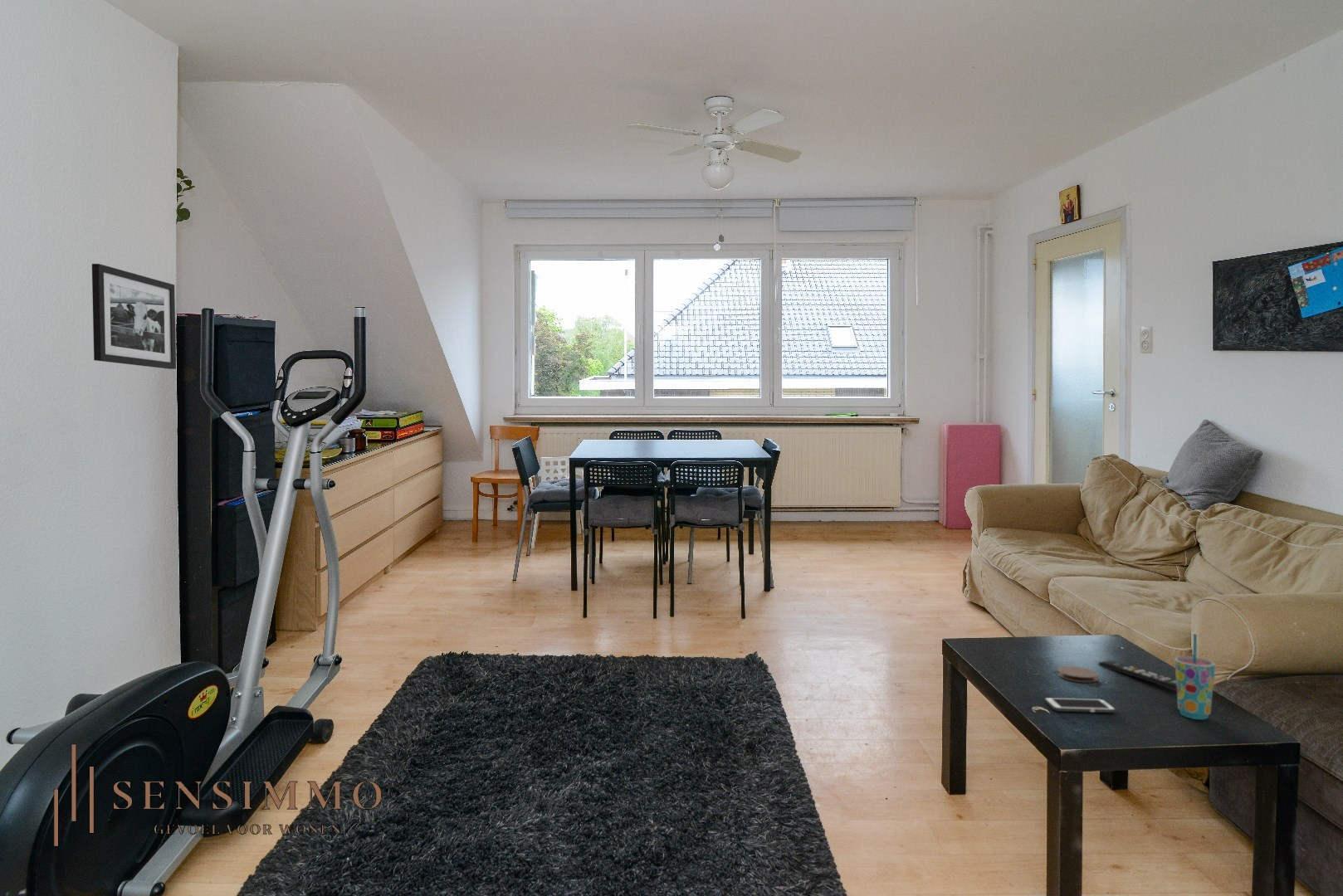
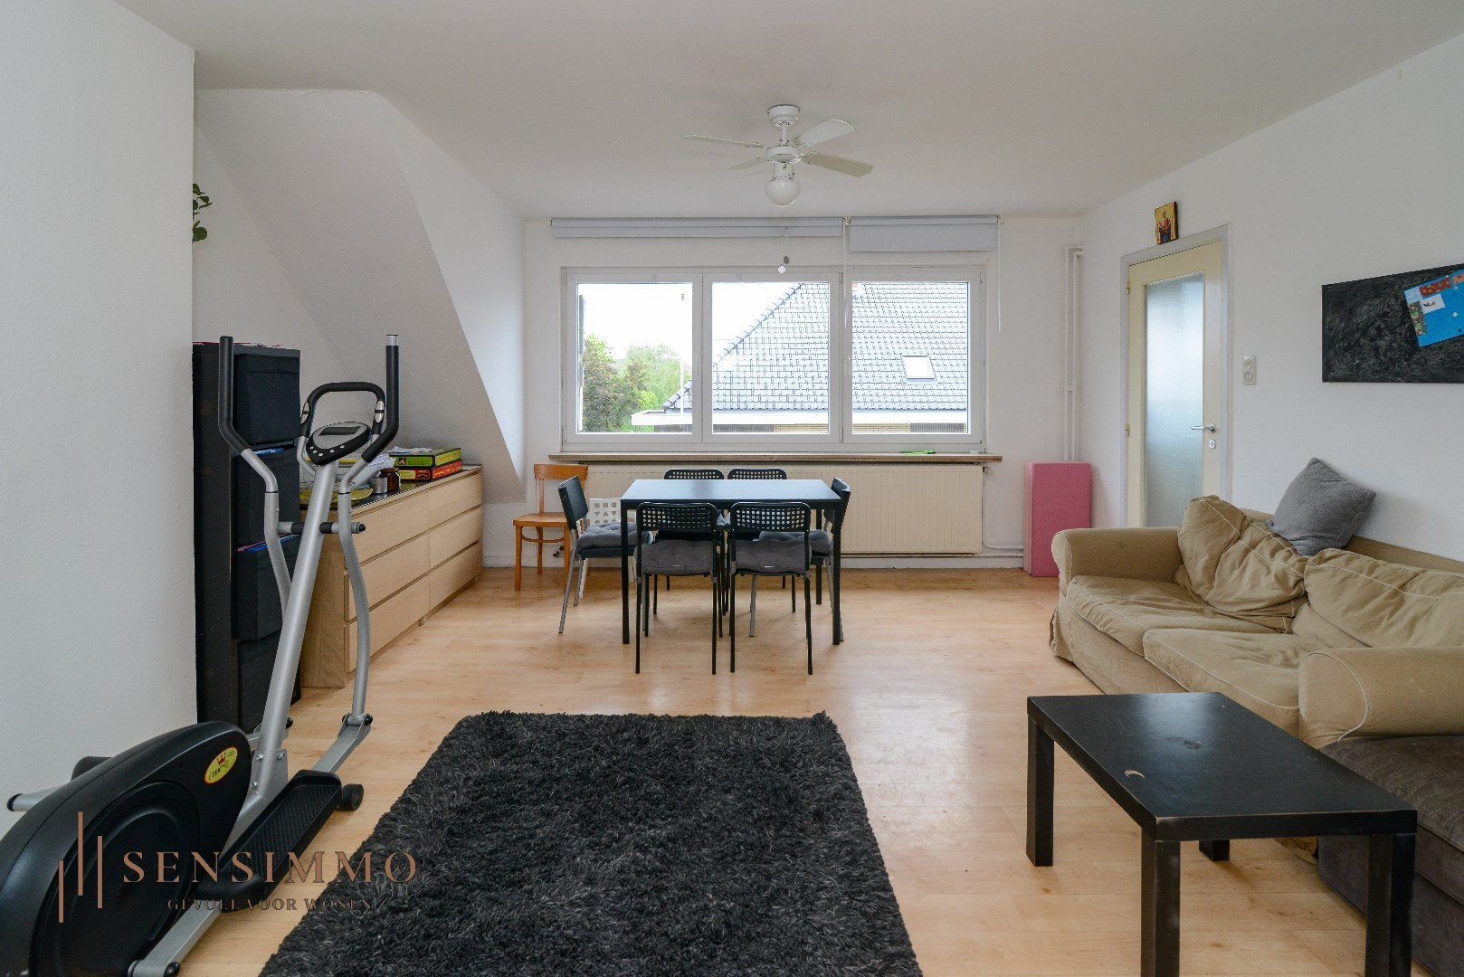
- cup (1194, 674)
- picture frame (136, 319)
- cell phone (1079, 704)
- remote control (1140, 674)
- coaster (1077, 674)
